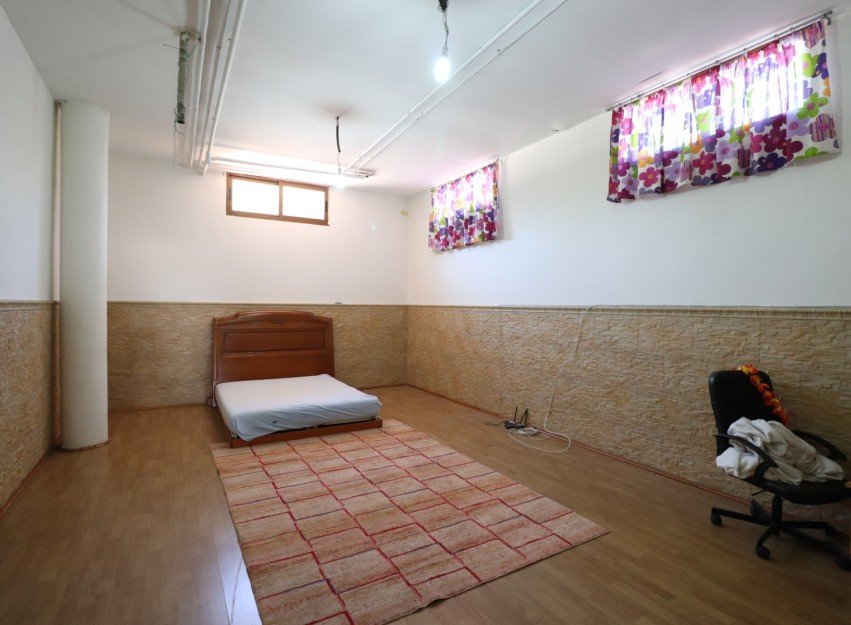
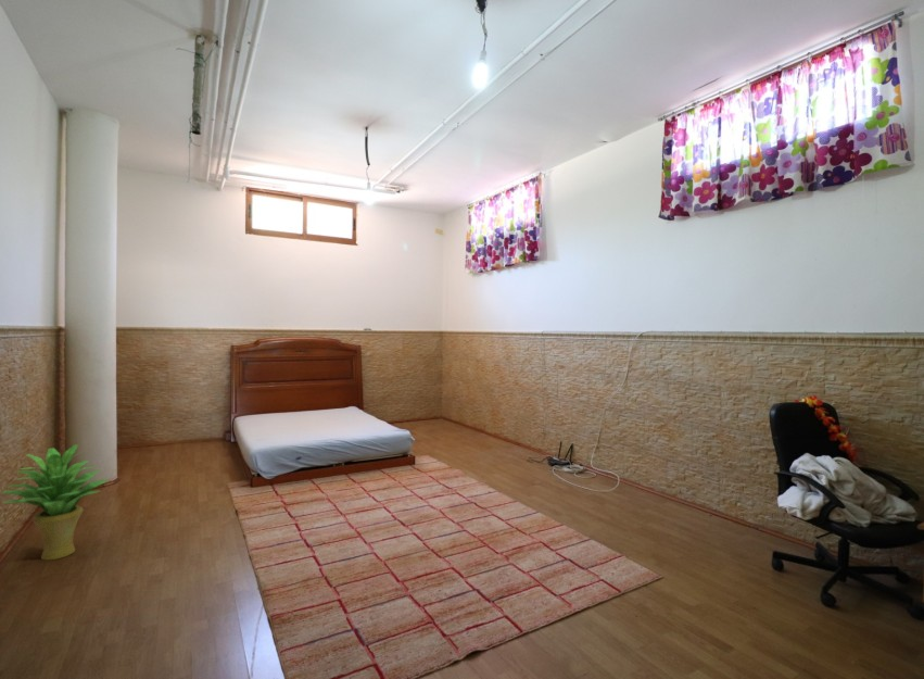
+ potted plant (56, 501)
